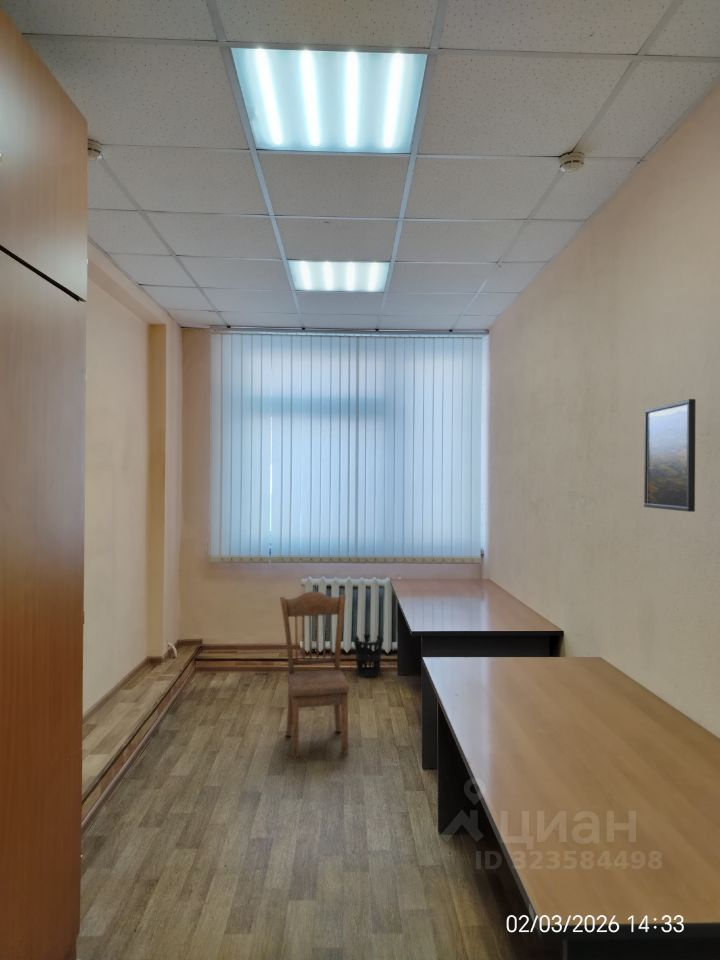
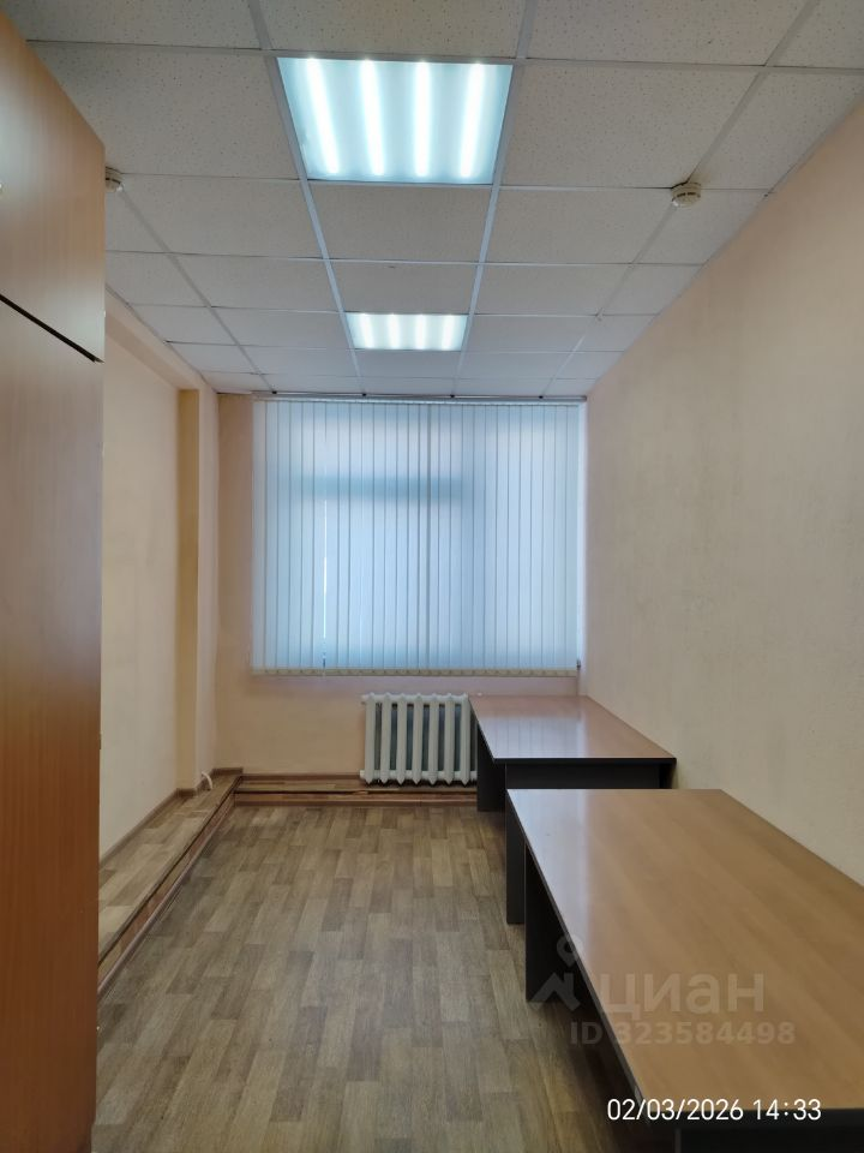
- dining chair (316, 671)
- wastebasket (368, 656)
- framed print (667, 456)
